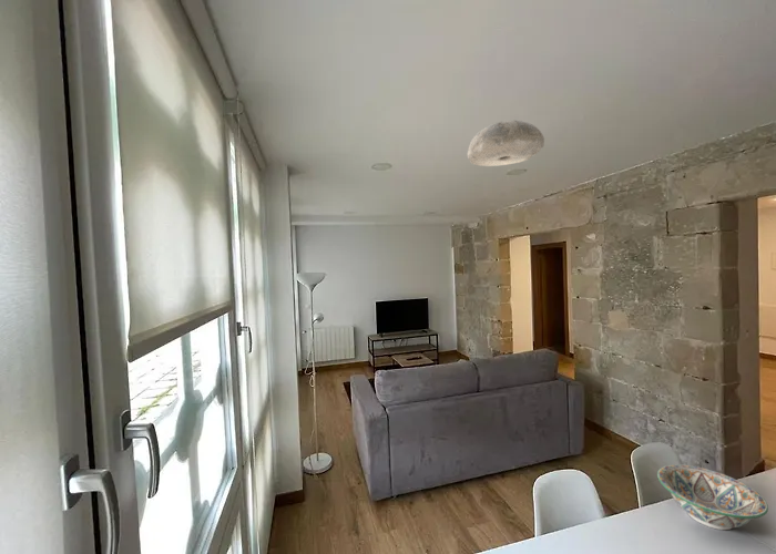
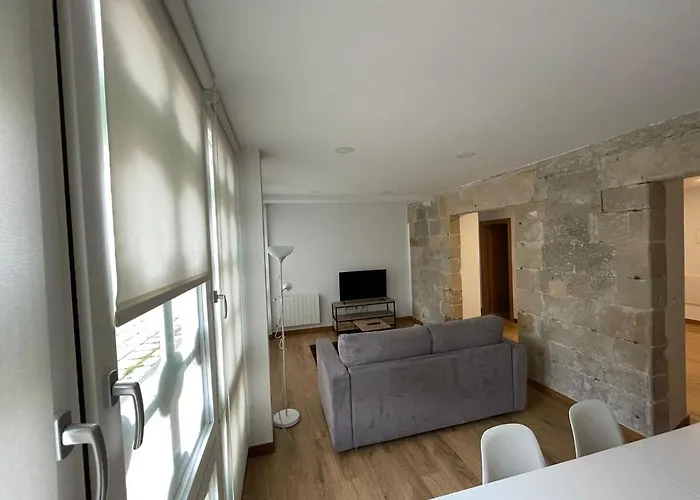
- decorative bowl (708, 502)
- ceiling light (504, 142)
